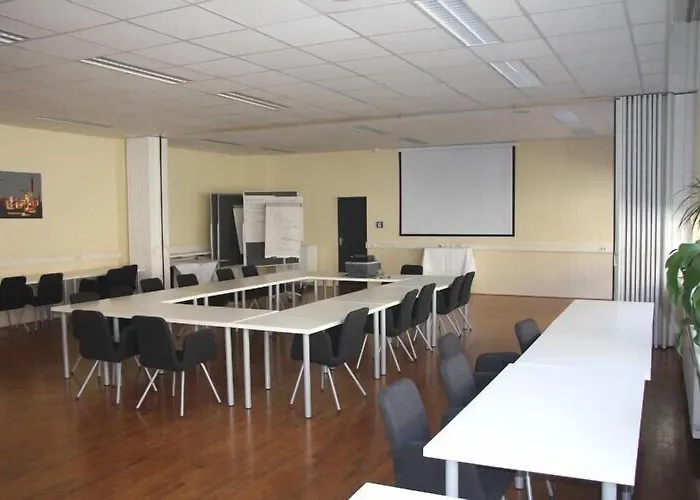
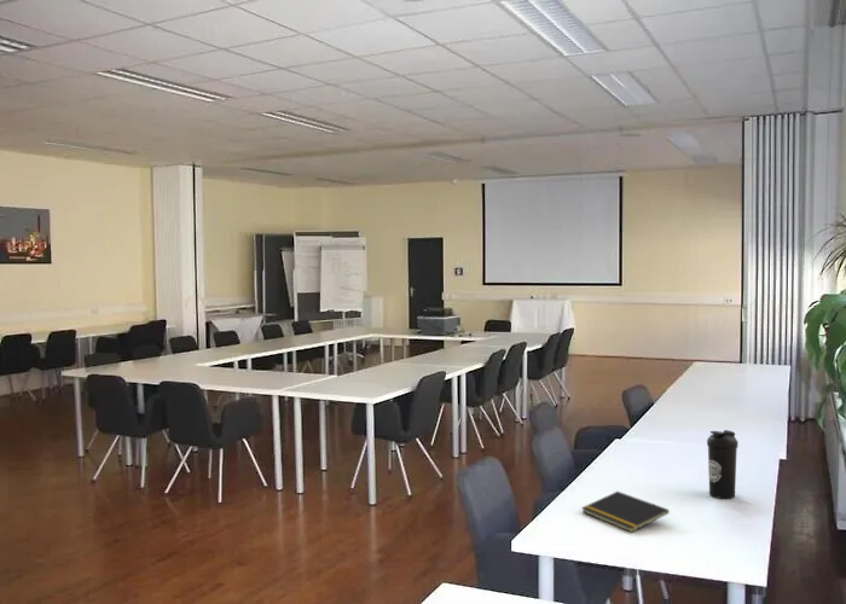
+ notepad (624, 510)
+ water bottle (722, 463)
